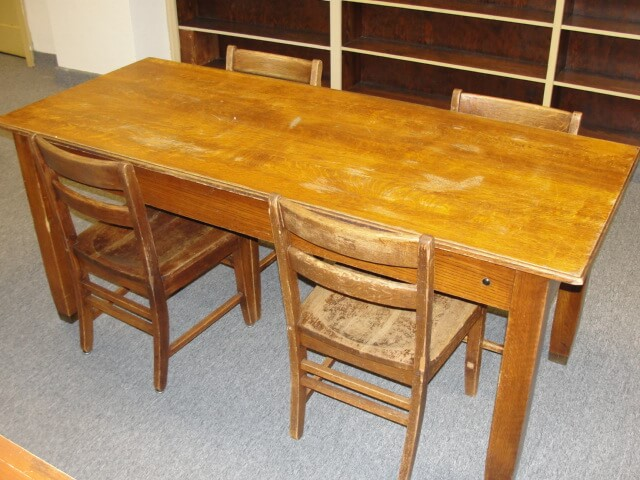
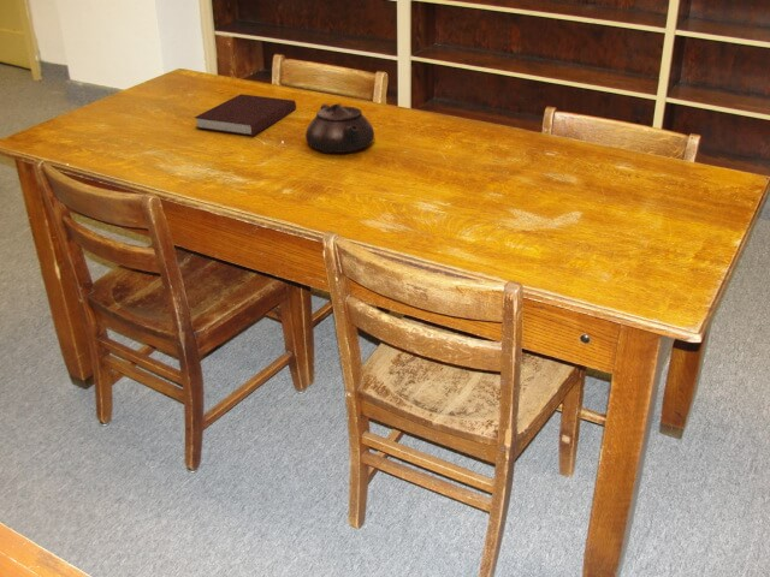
+ teapot (339, 124)
+ notebook (247, 113)
